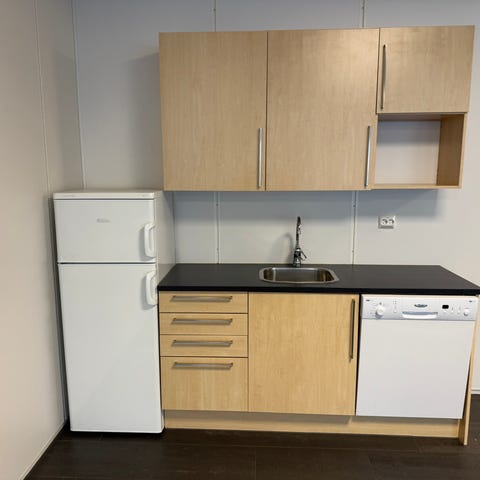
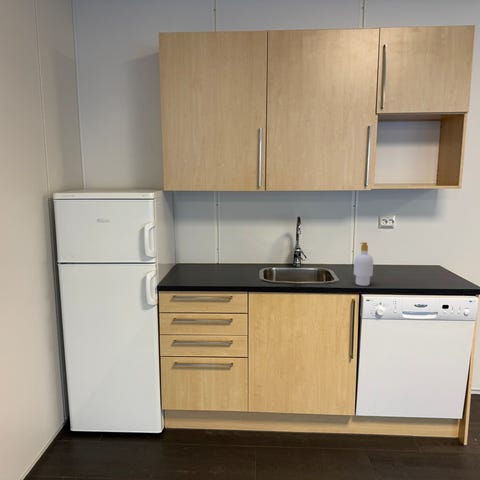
+ soap bottle (363, 263)
